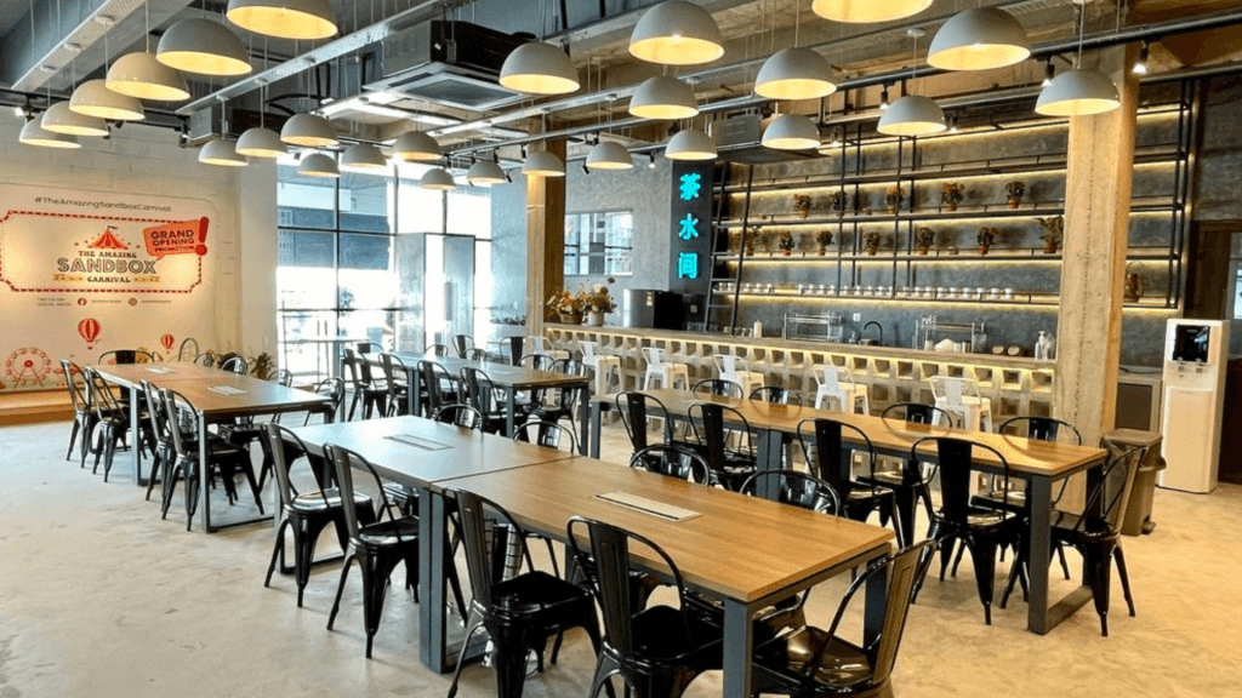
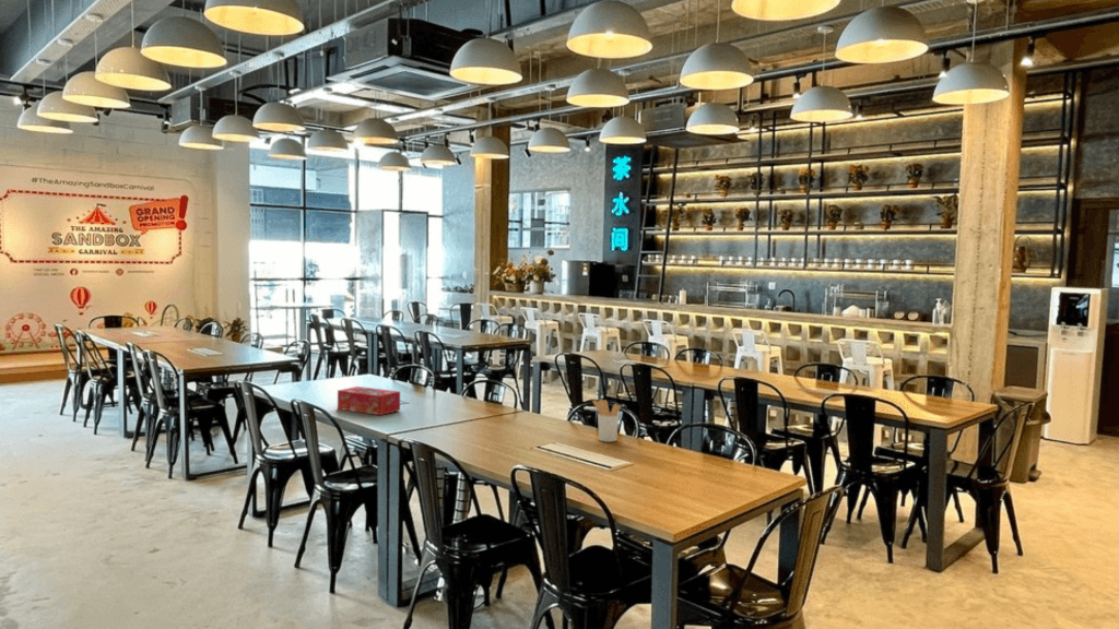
+ tissue box (368, 400)
+ utensil holder (605, 419)
